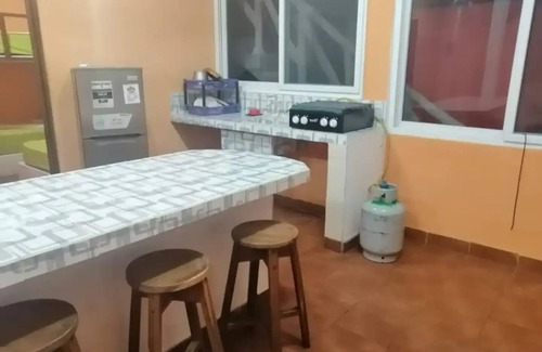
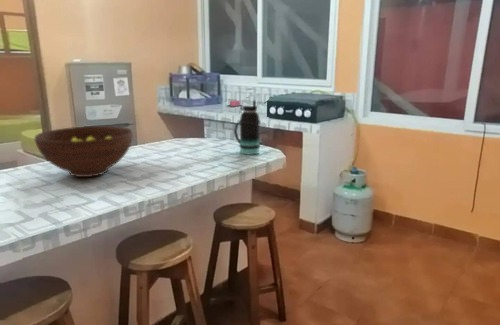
+ bottle (246, 126)
+ fruit bowl (87, 153)
